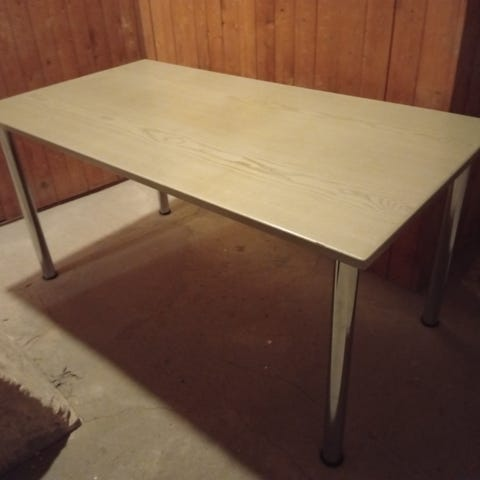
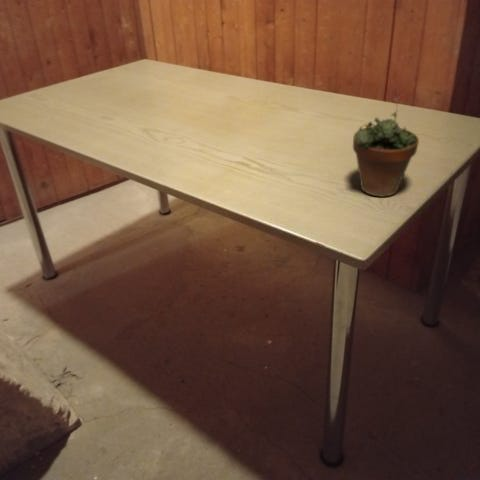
+ succulent plant (385, 142)
